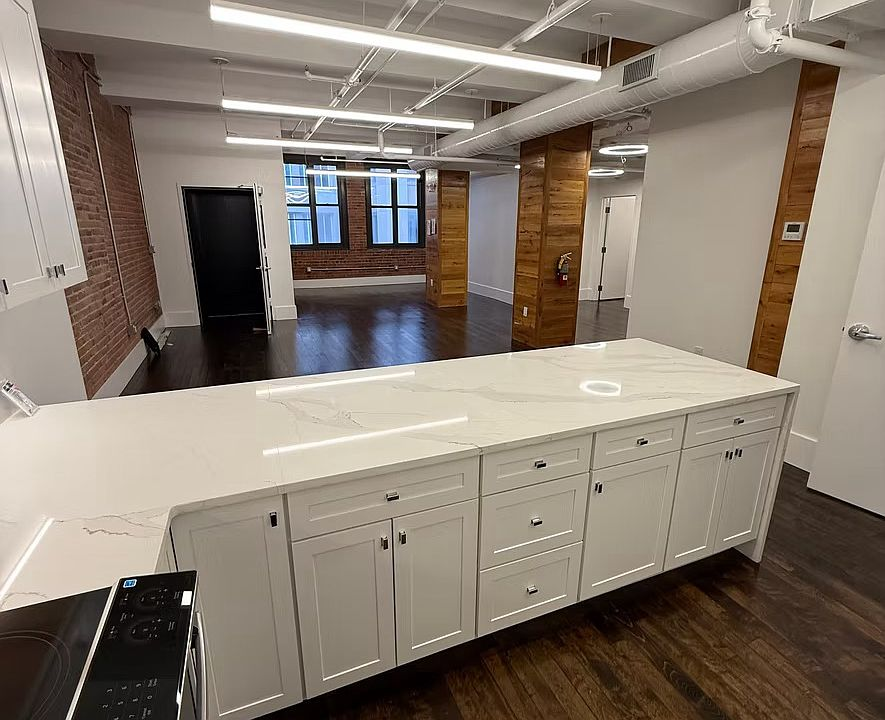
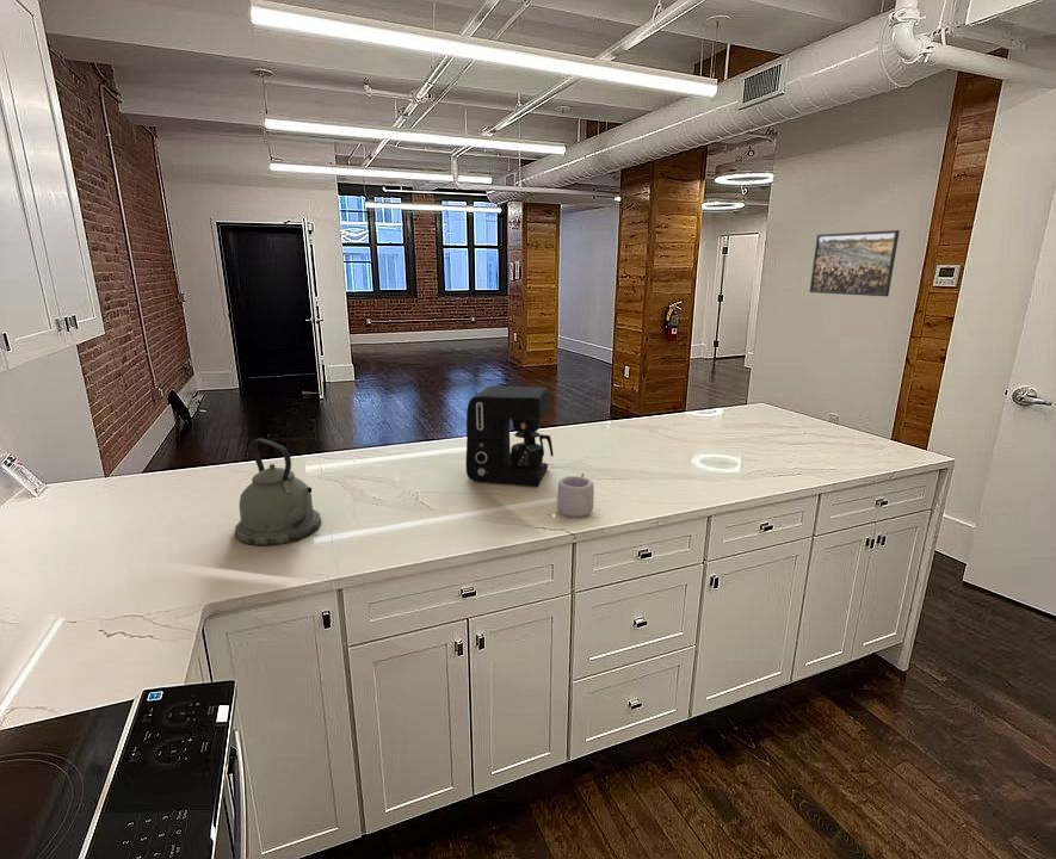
+ kettle (279, 487)
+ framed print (851, 264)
+ coffee maker (514, 434)
+ mug (574, 494)
